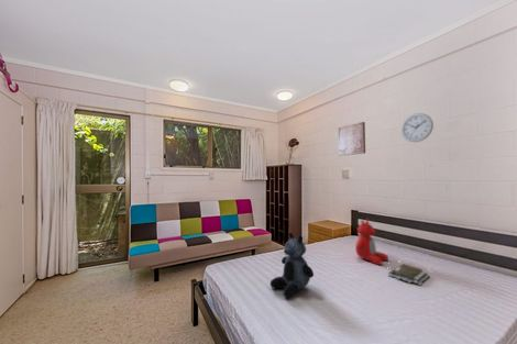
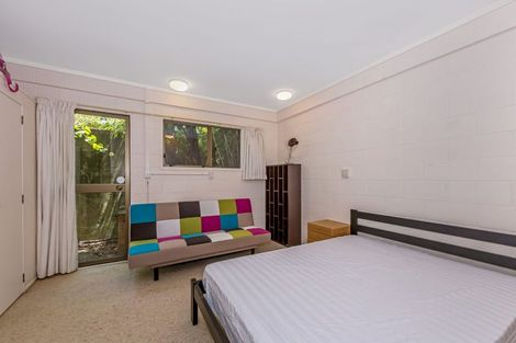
- wall art (350, 140)
- teddy bear (290, 262)
- stuffed toy (371, 240)
- wall clock (416, 127)
- book (408, 269)
